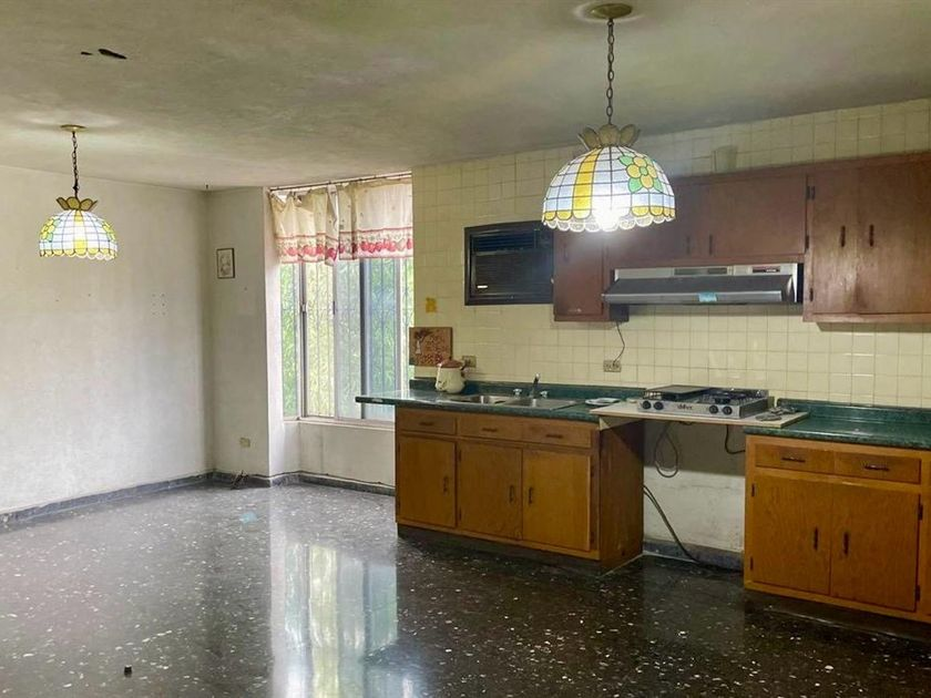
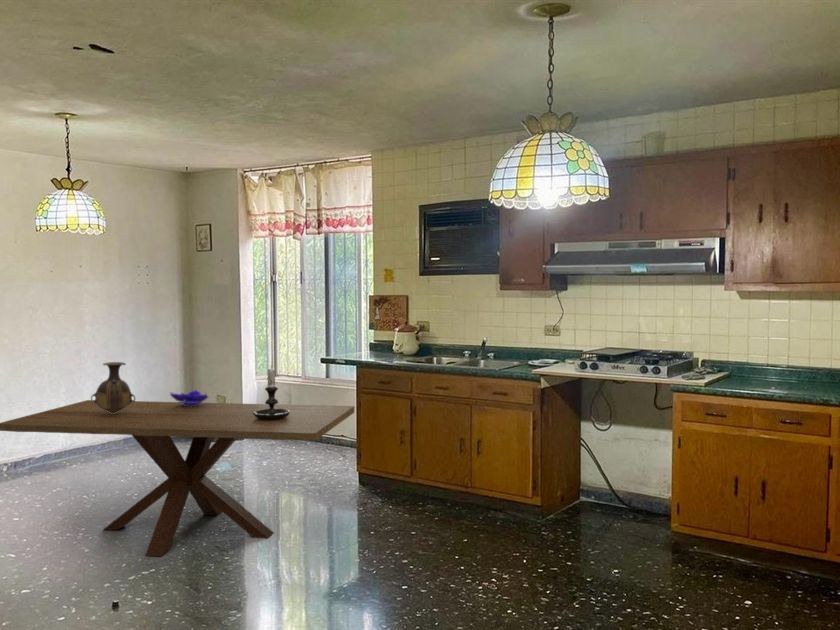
+ candle holder (271, 391)
+ vase (113, 388)
+ decorative bowl (191, 396)
+ dining table (187, 473)
